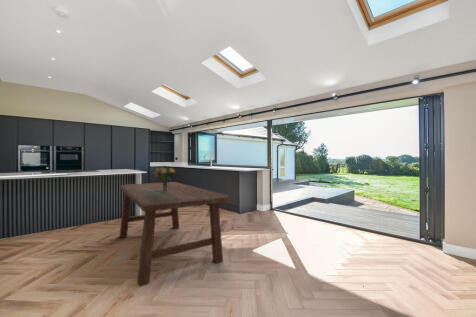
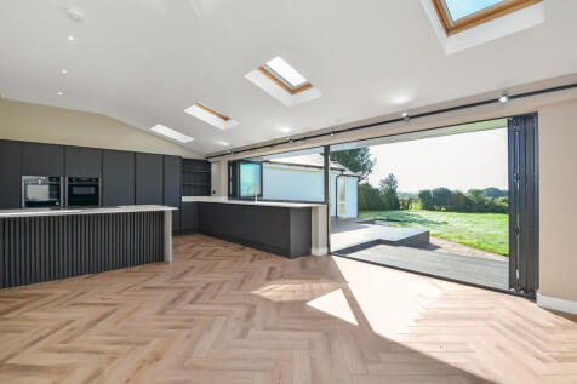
- bouquet (164, 178)
- dining table (164, 216)
